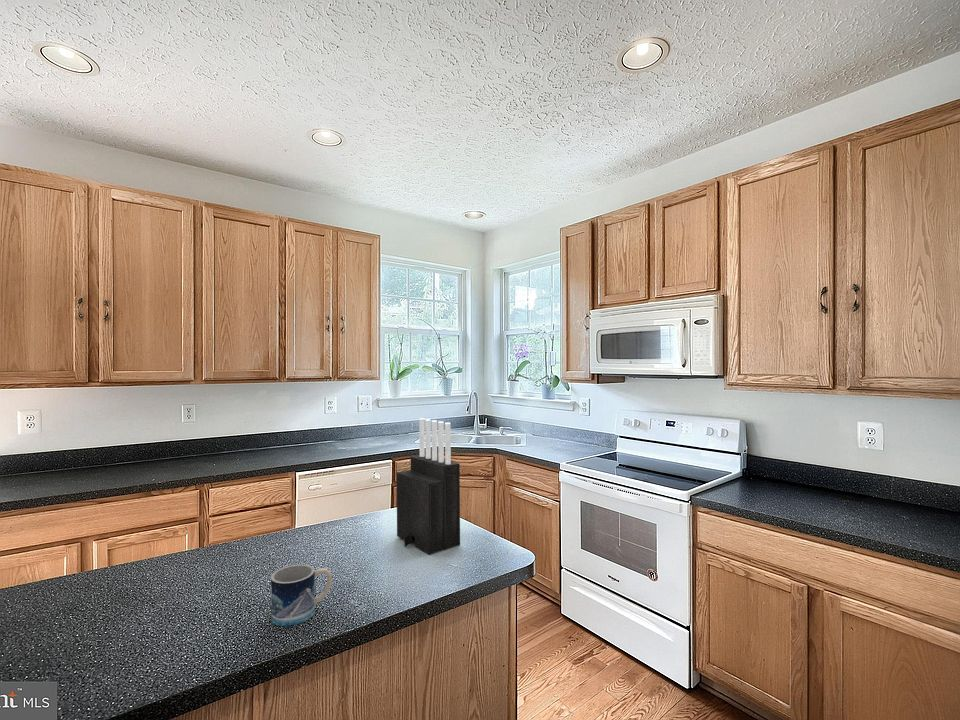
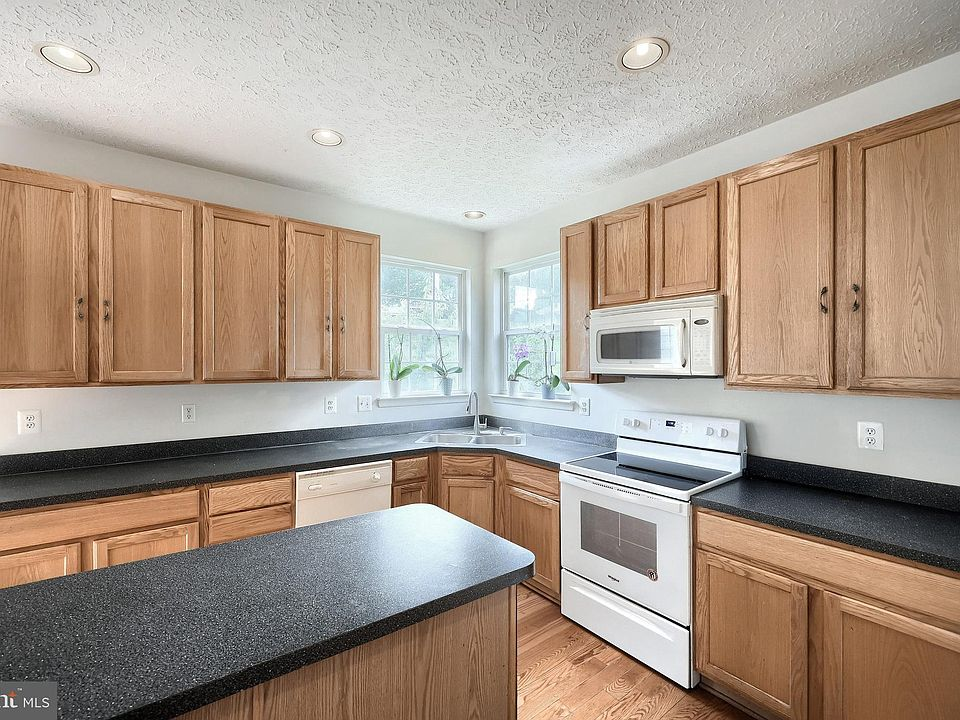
- knife block (424, 481)
- mug (302, 591)
